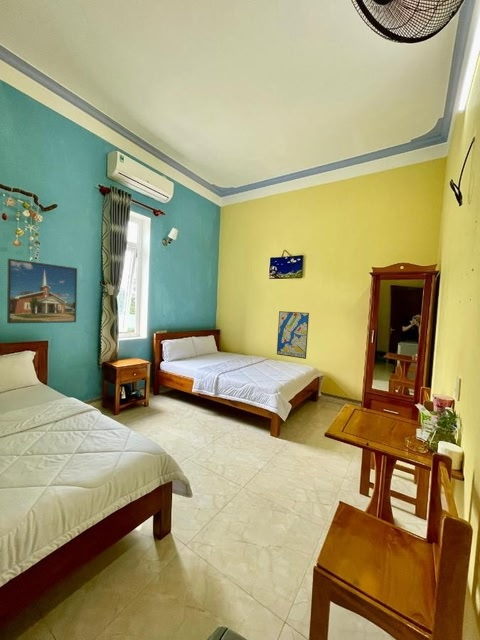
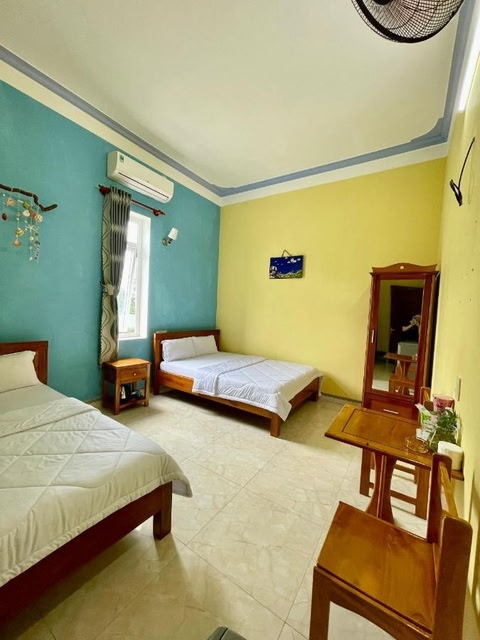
- wall art (292, 334)
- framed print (45, 293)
